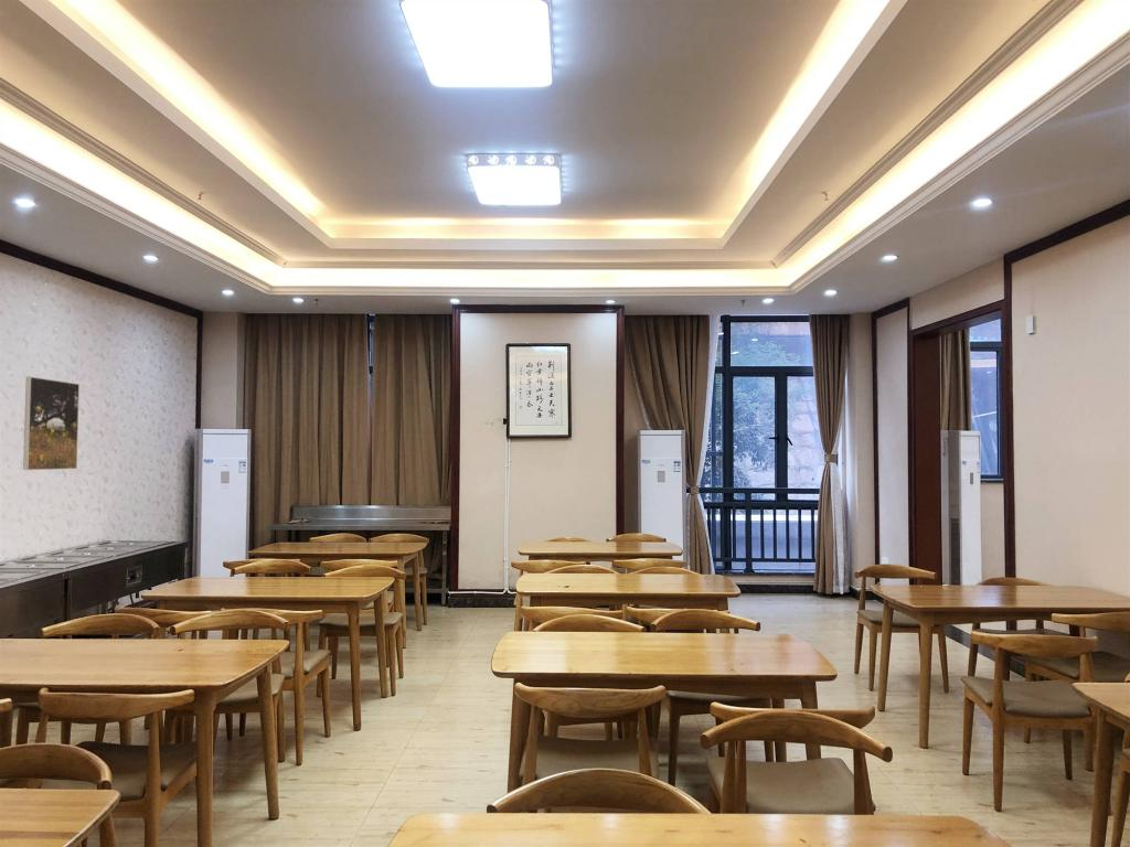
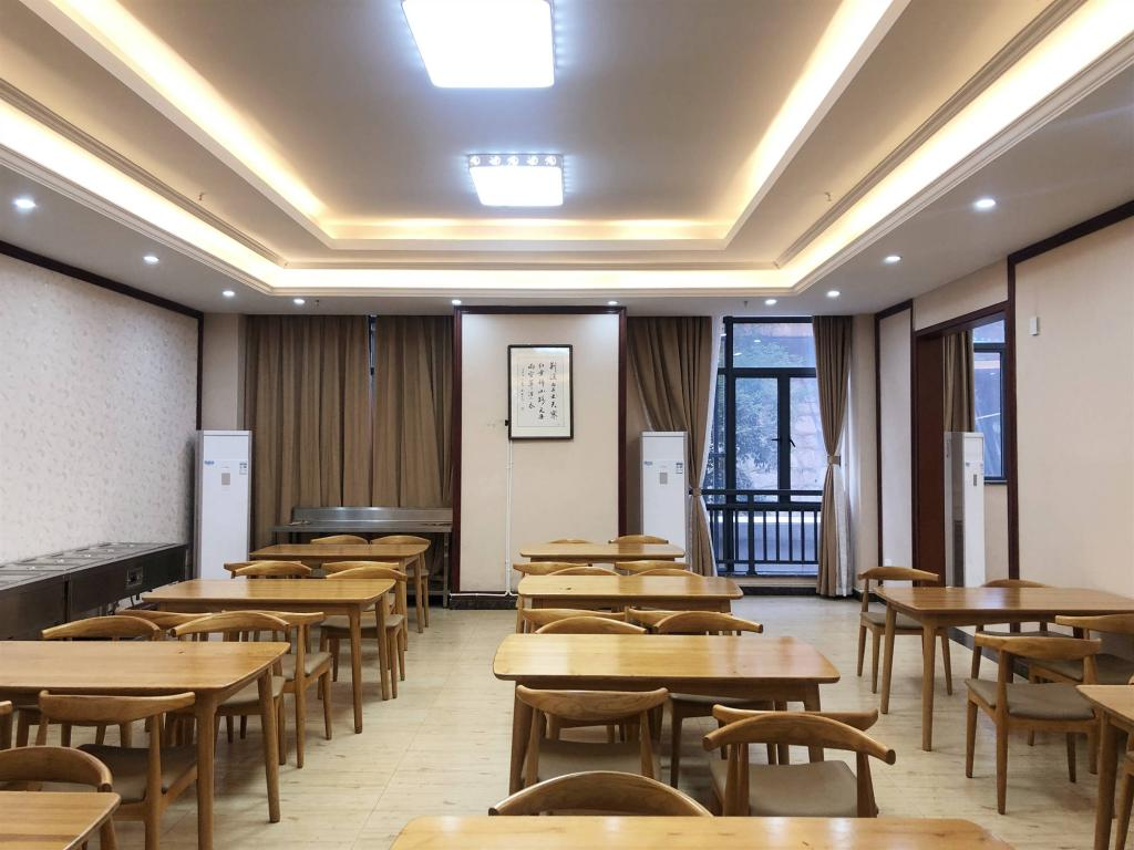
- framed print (52, 425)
